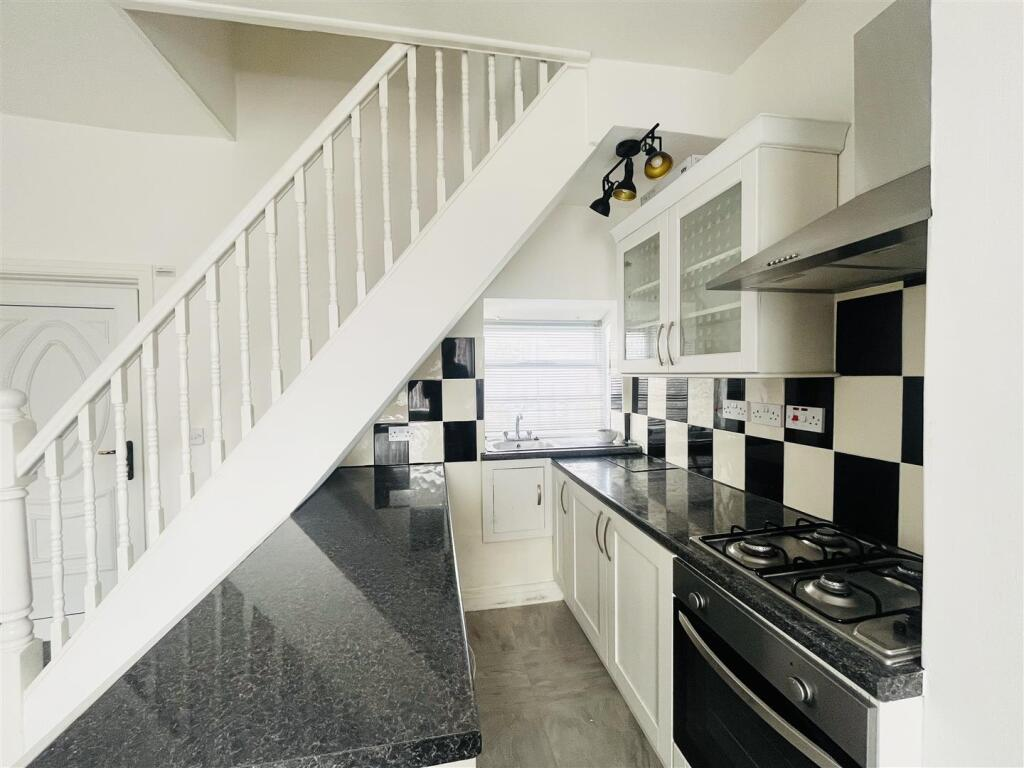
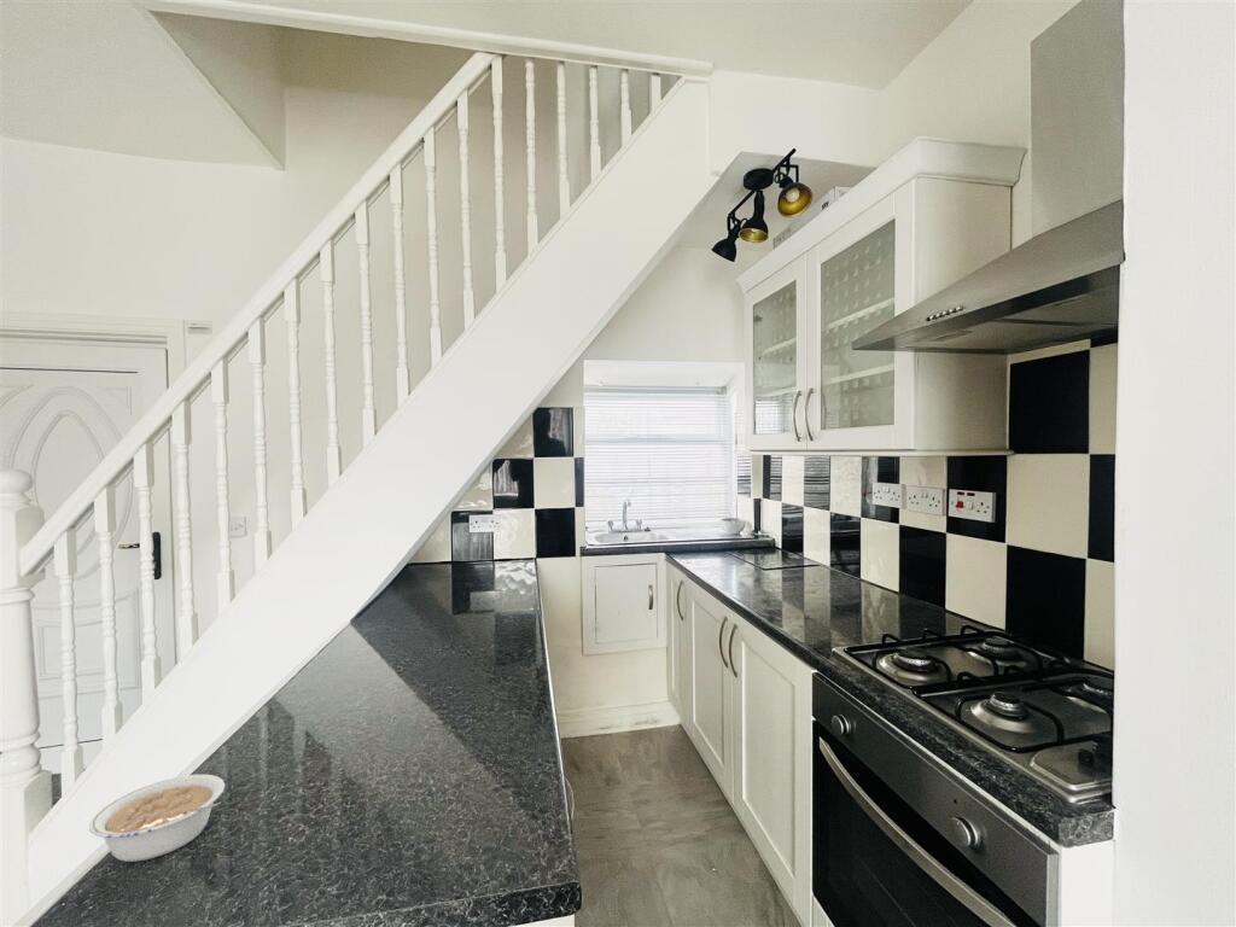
+ legume (165, 815)
